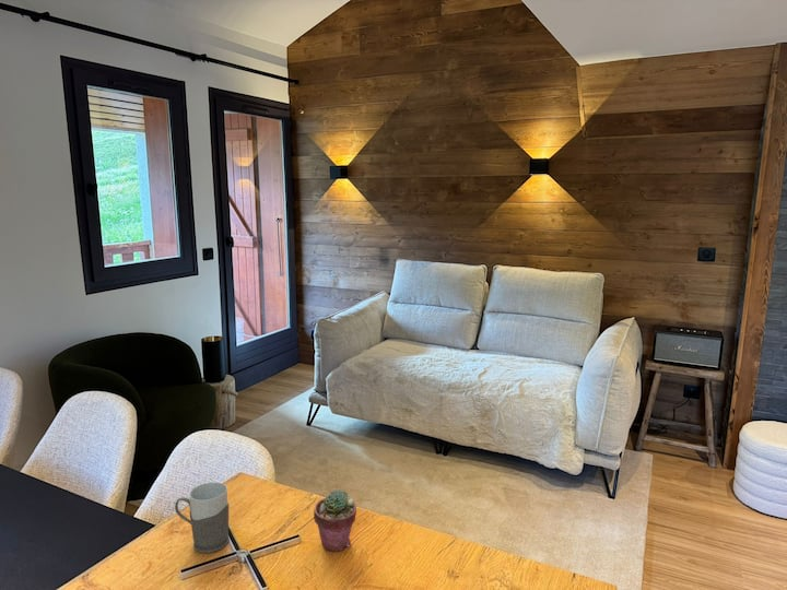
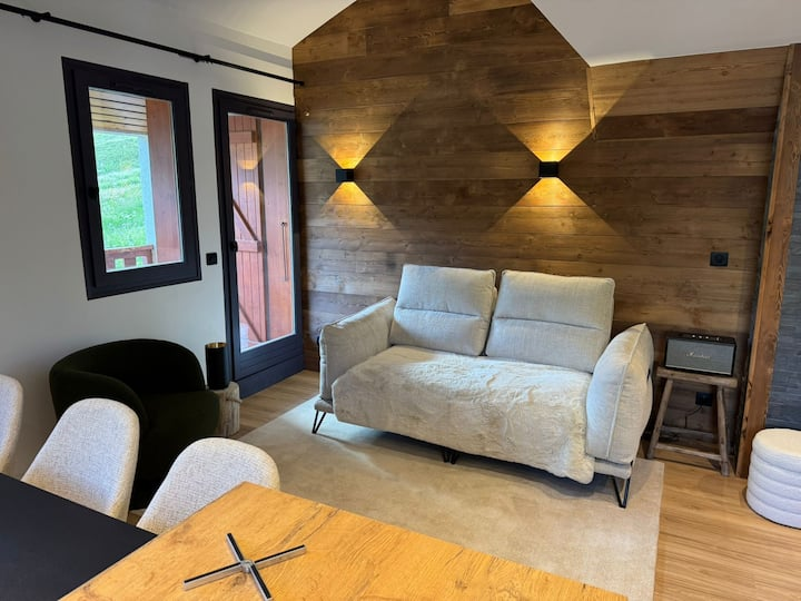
- mug (201, 516)
- potted succulent (334, 518)
